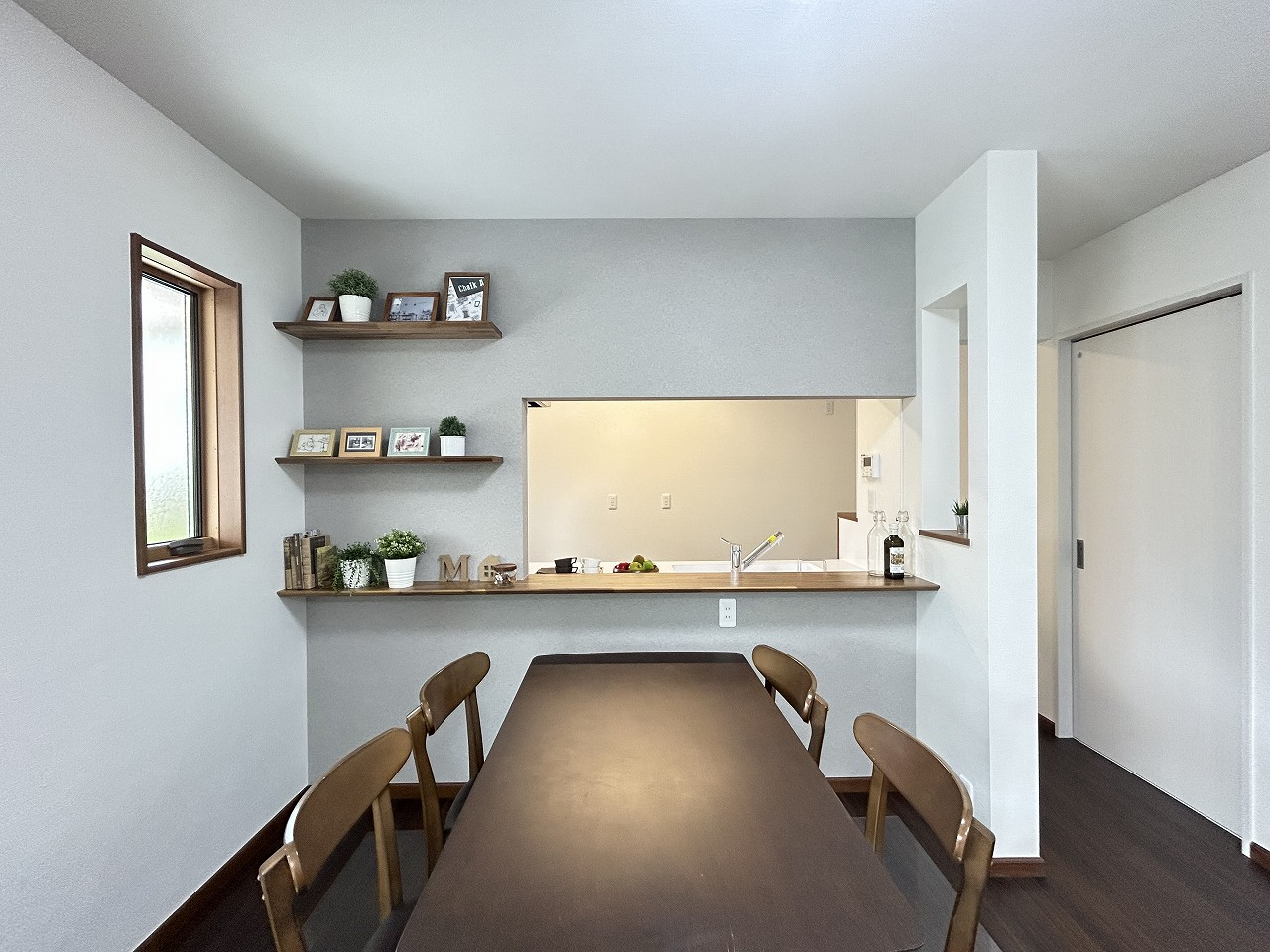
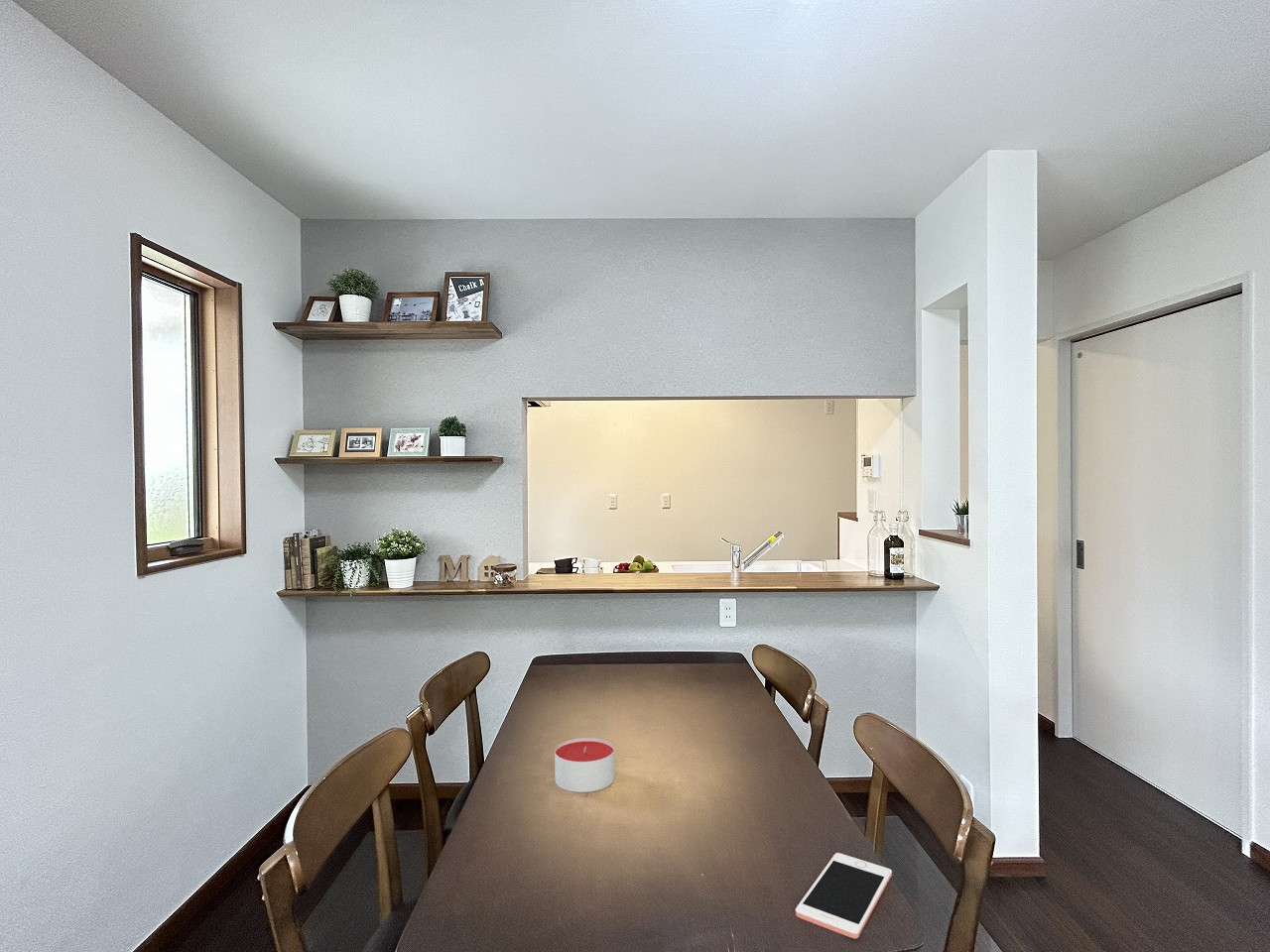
+ candle (584, 763)
+ cell phone (845, 892)
